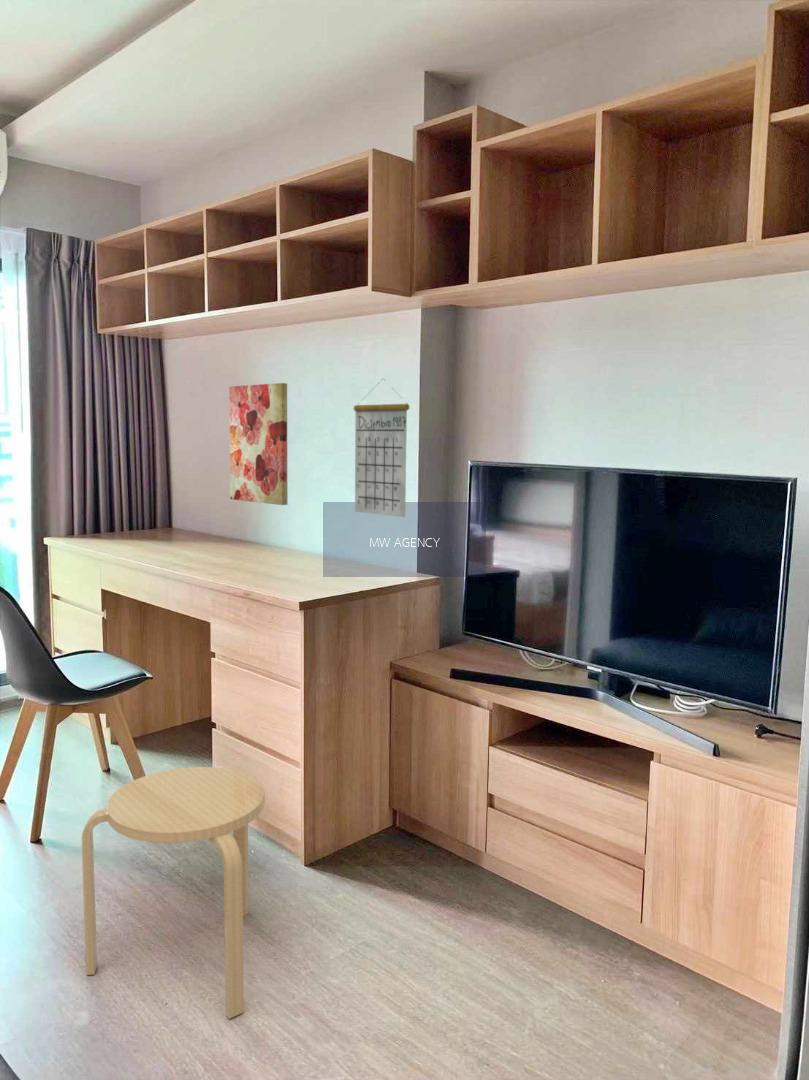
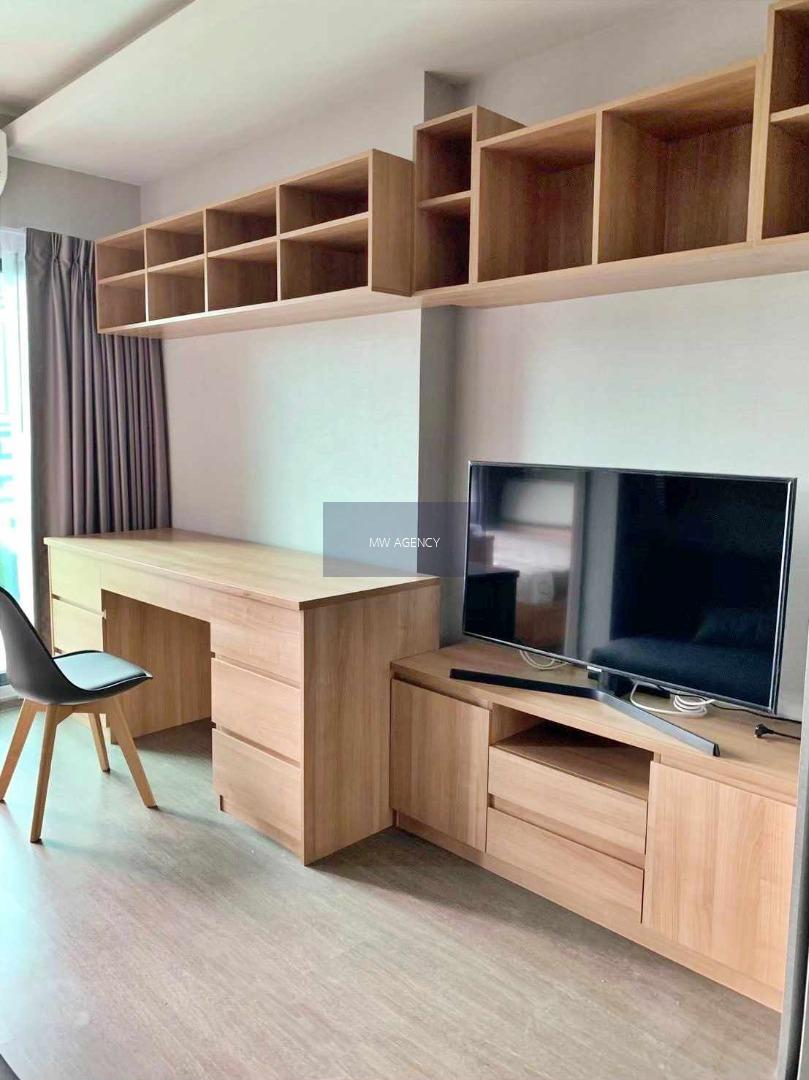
- stool (224, 885)
- calendar (380, 446)
- wall art (257, 443)
